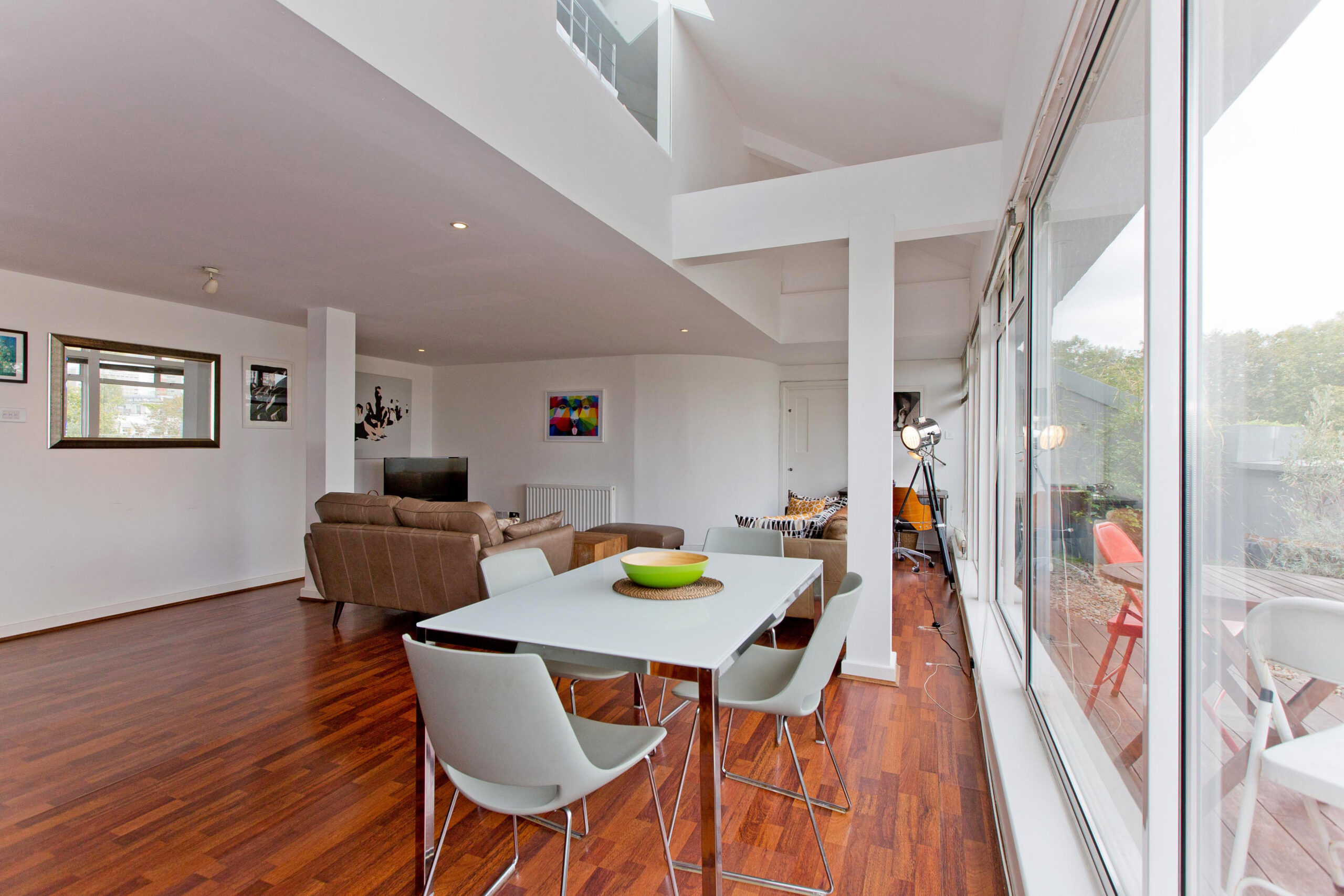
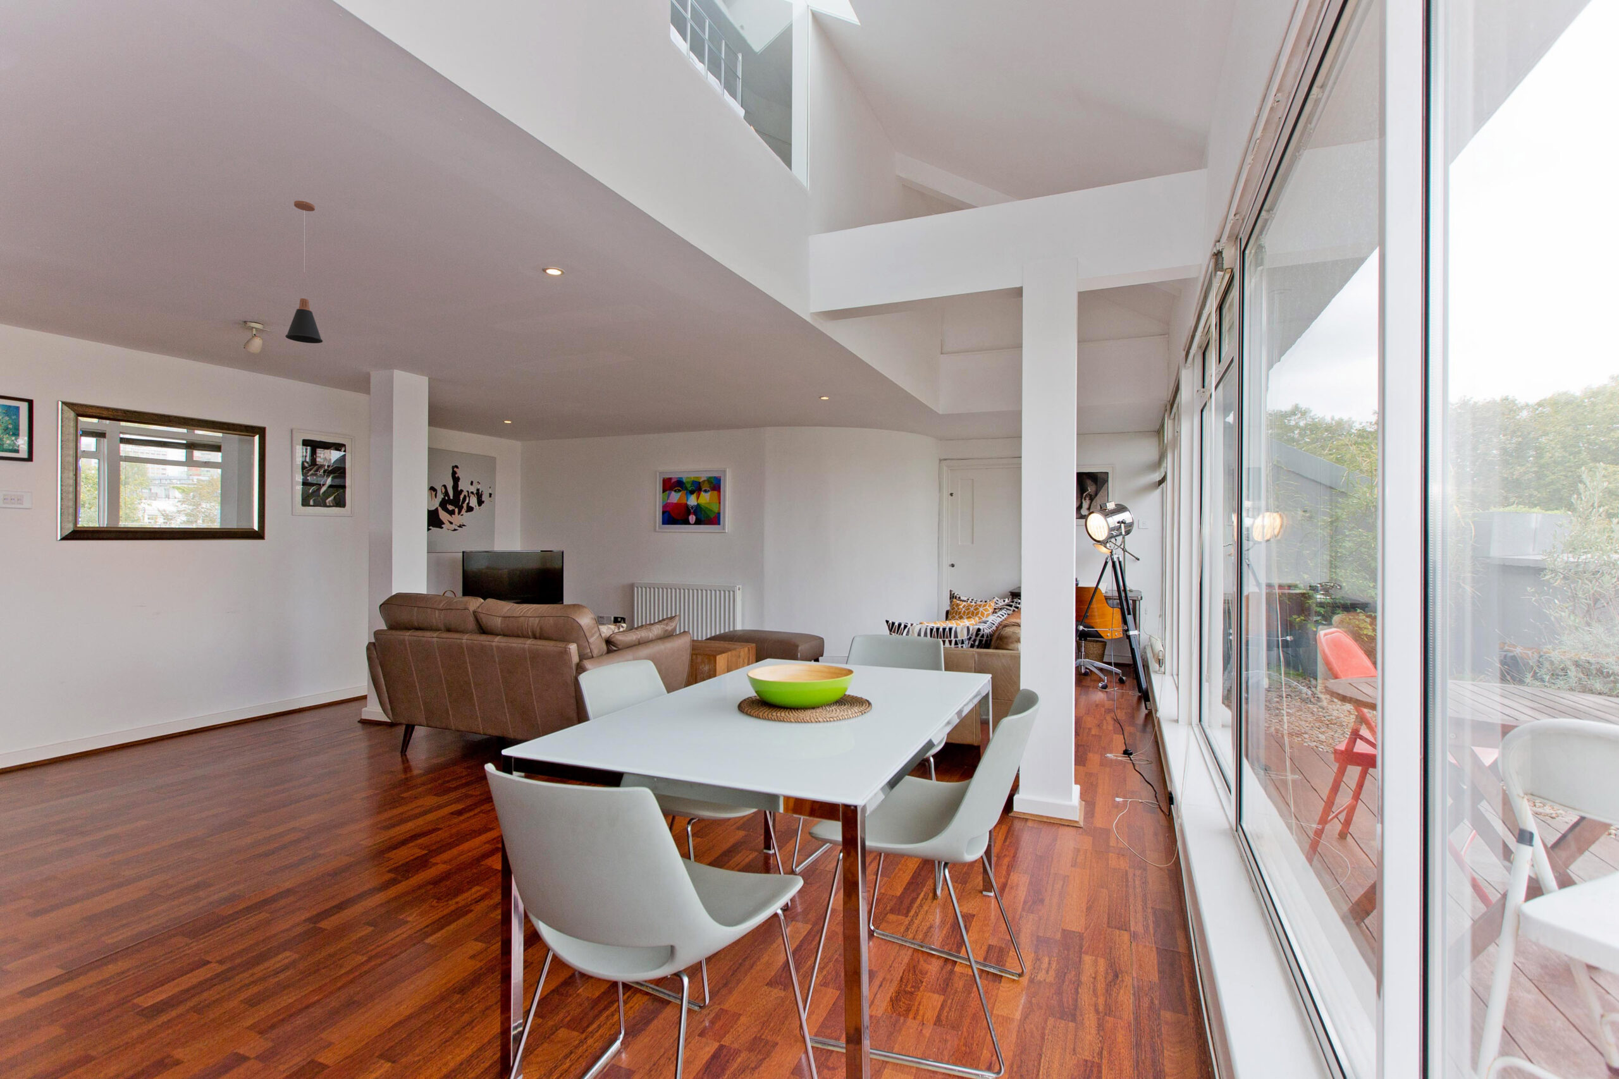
+ pendant lamp (305, 270)
